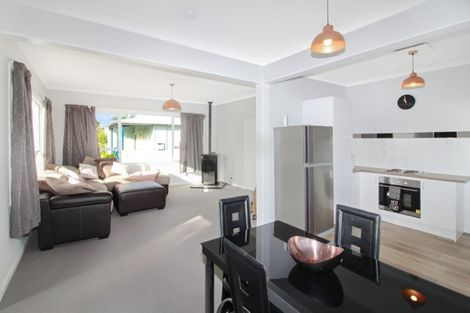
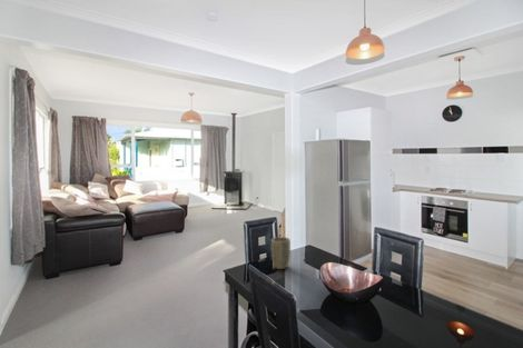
+ plant pot (280, 252)
